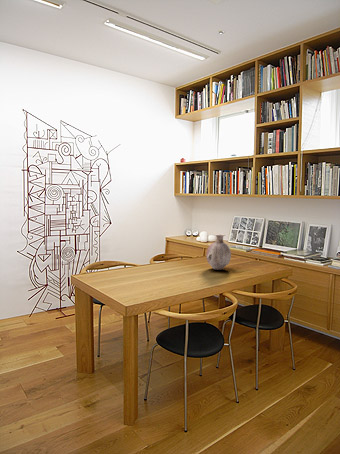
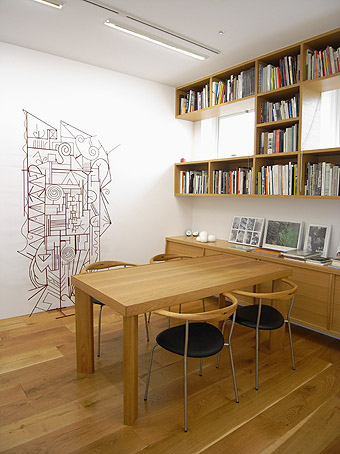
- vase (218, 251)
